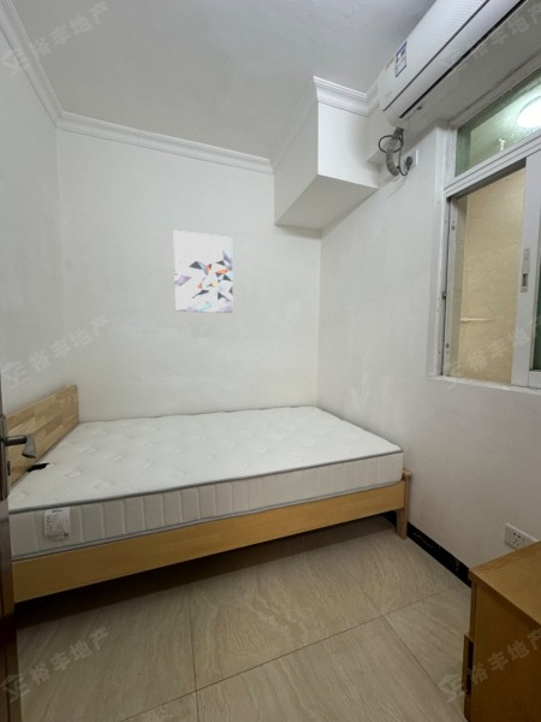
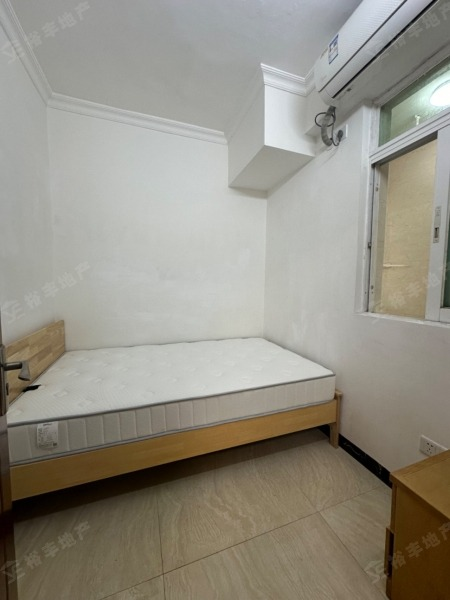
- wall art (203, 273)
